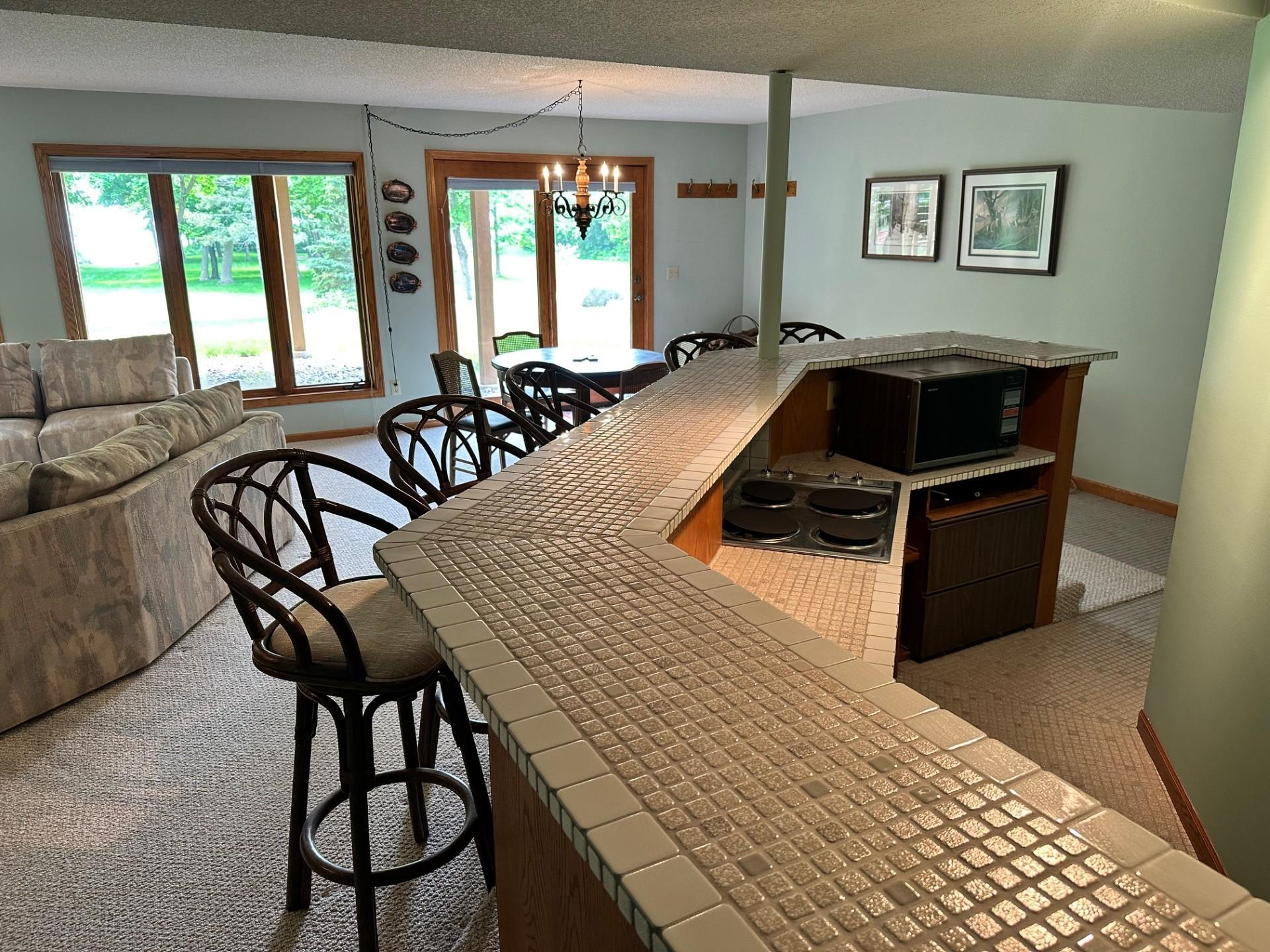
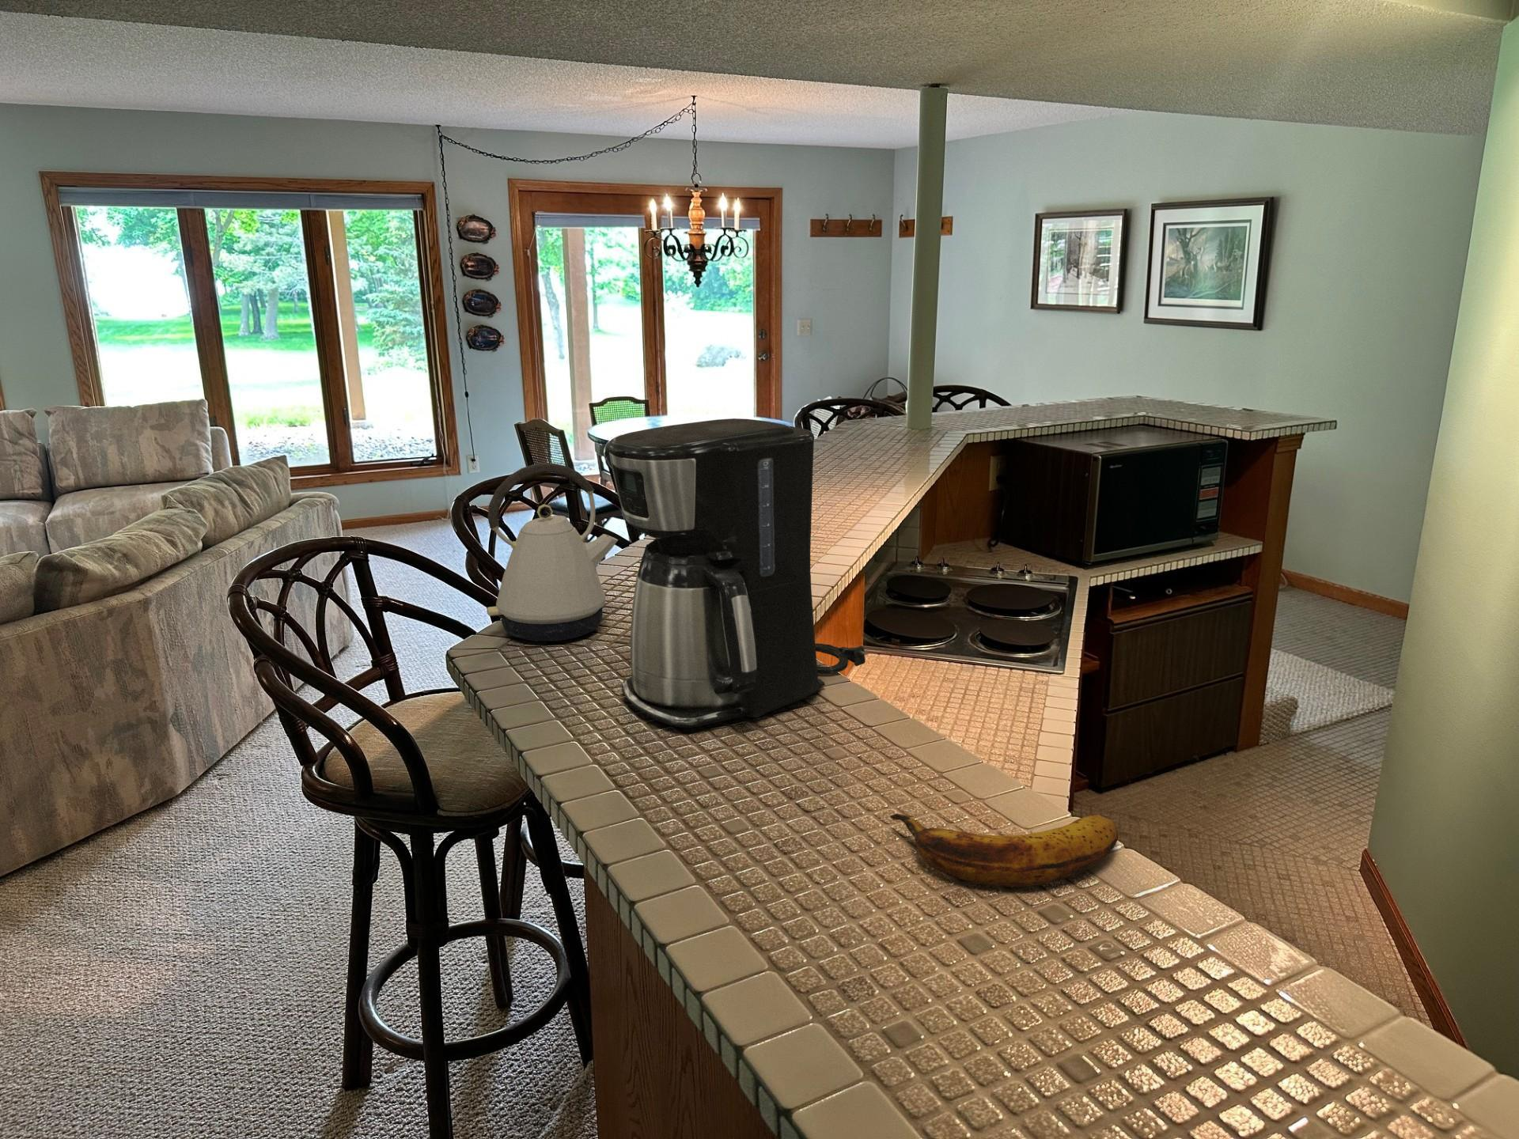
+ banana (1015, 838)
+ coffee maker (752, 565)
+ kettle (553, 547)
